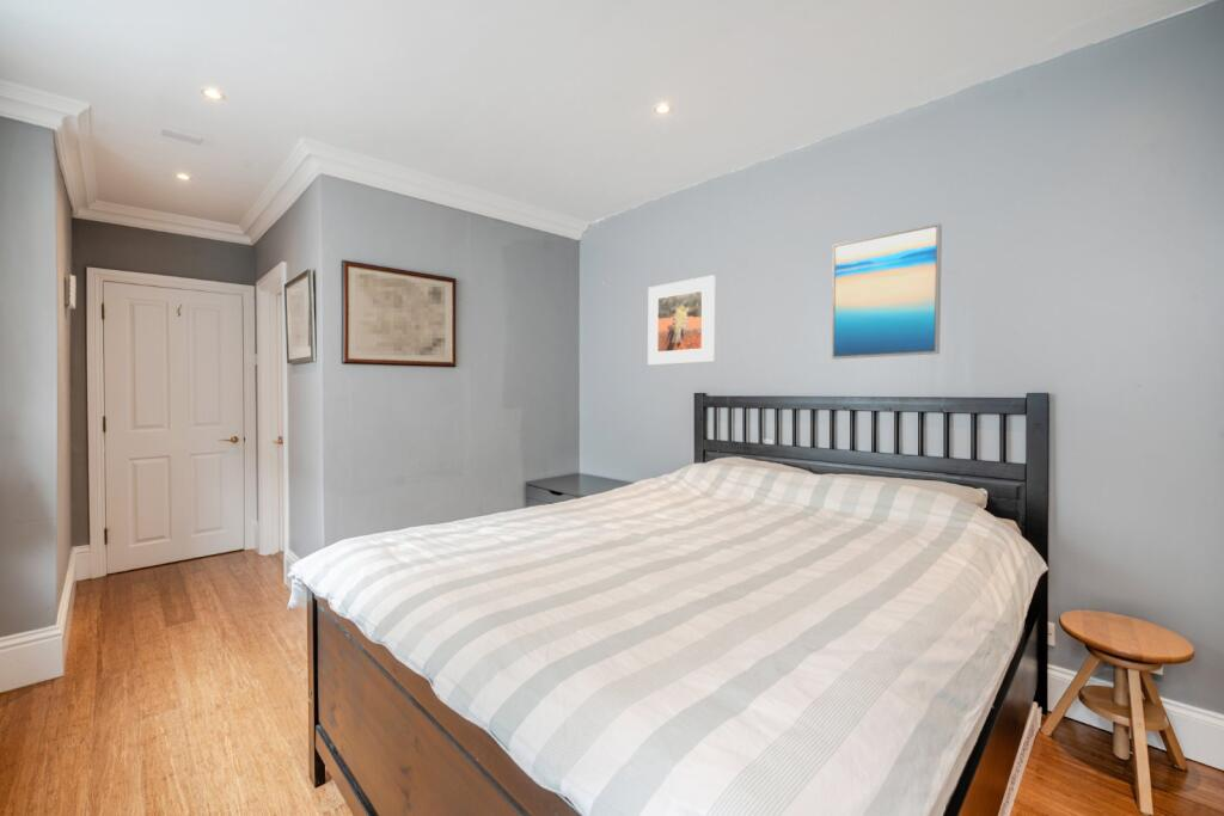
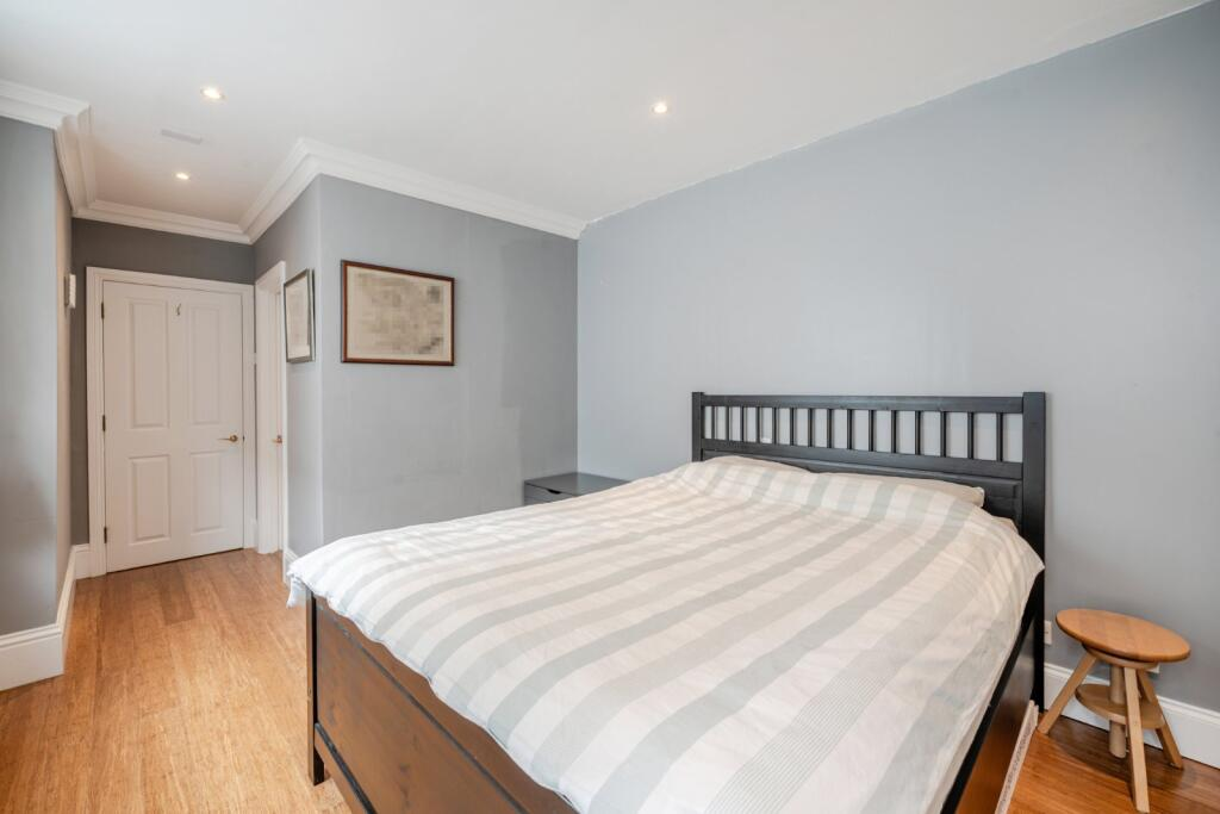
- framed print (679, 323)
- wall art (882, 295)
